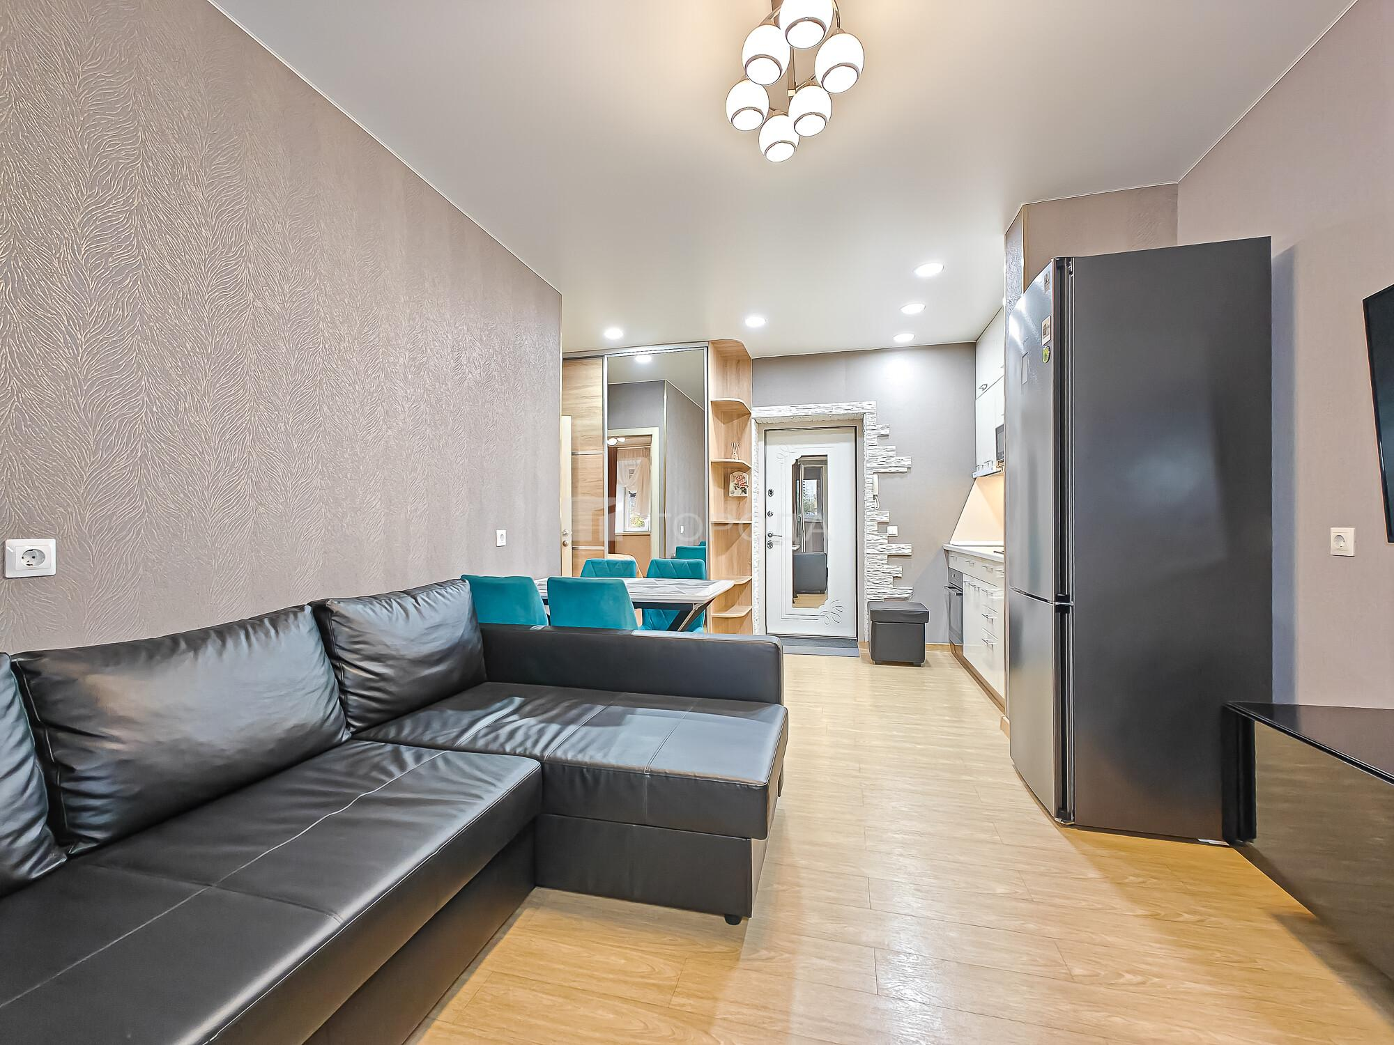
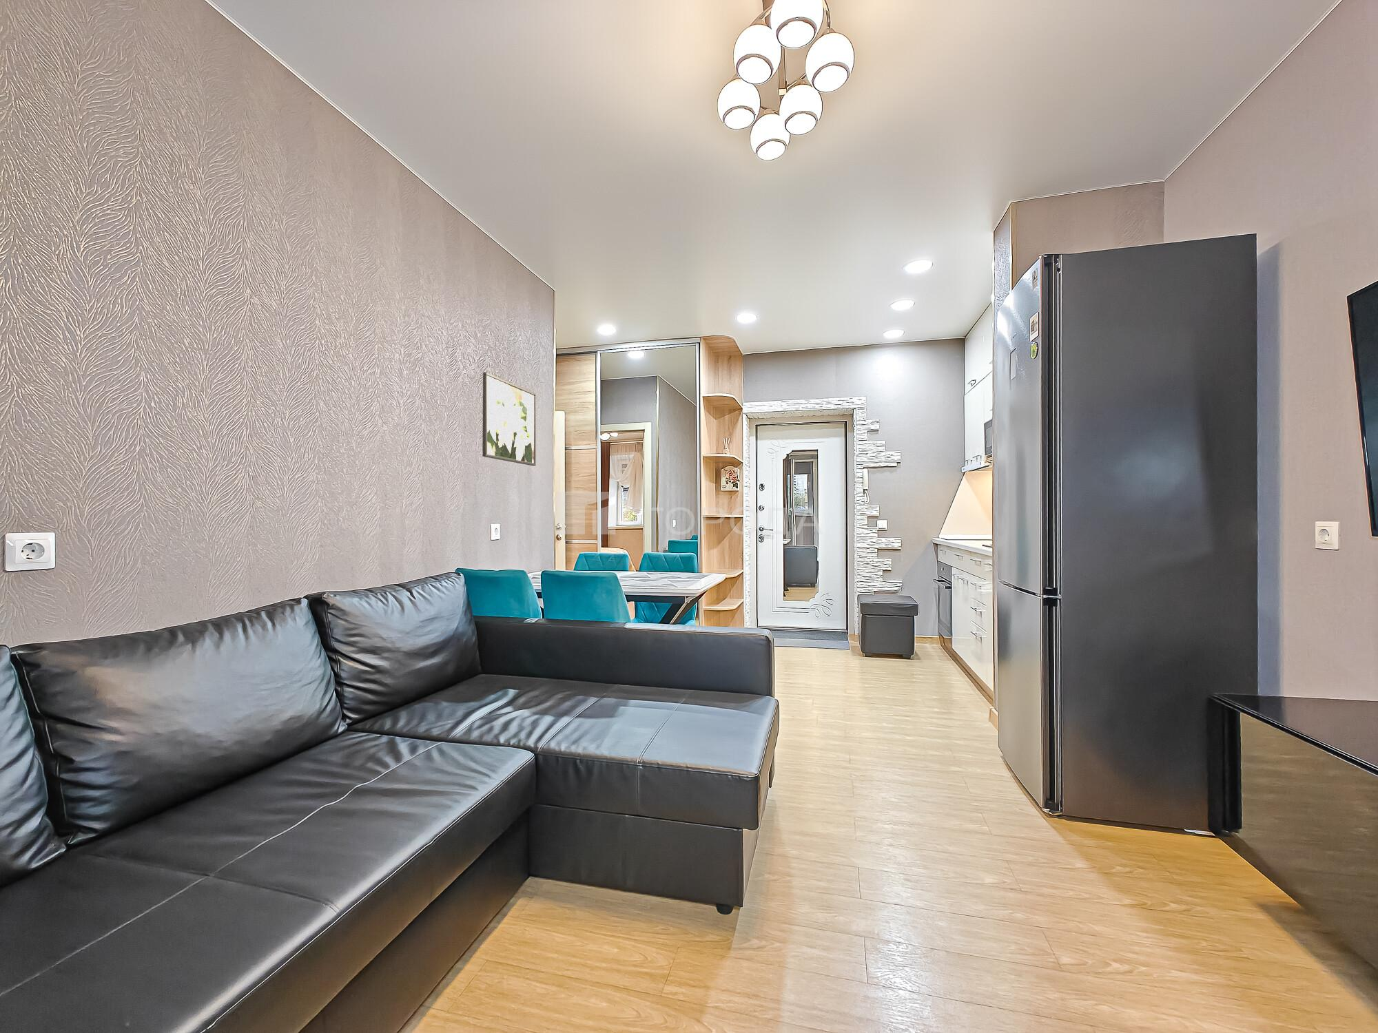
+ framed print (511, 422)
